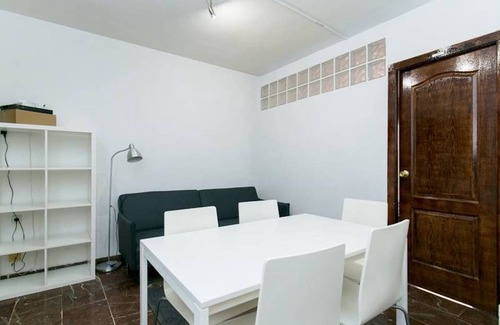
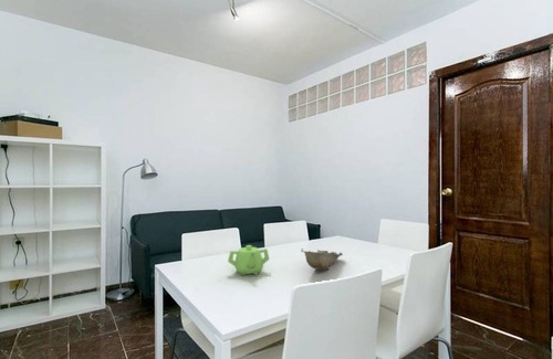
+ teapot (249, 260)
+ decorative bowl (323, 254)
